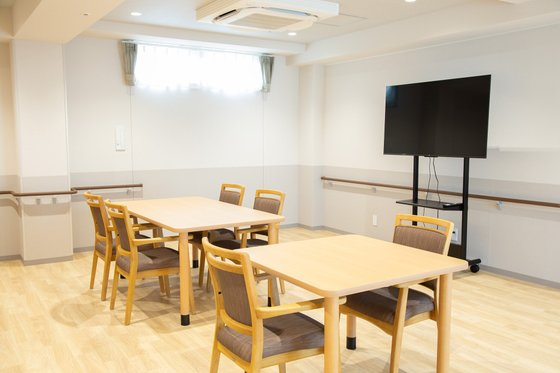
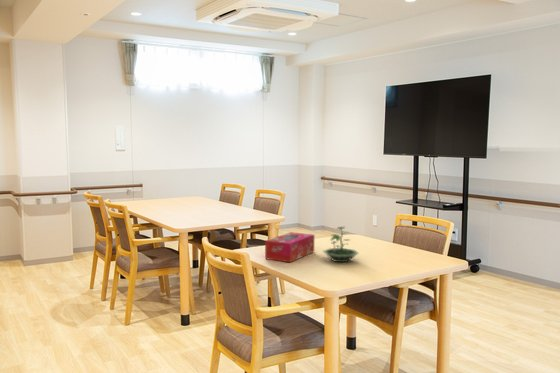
+ terrarium (341, 232)
+ tissue box (290, 246)
